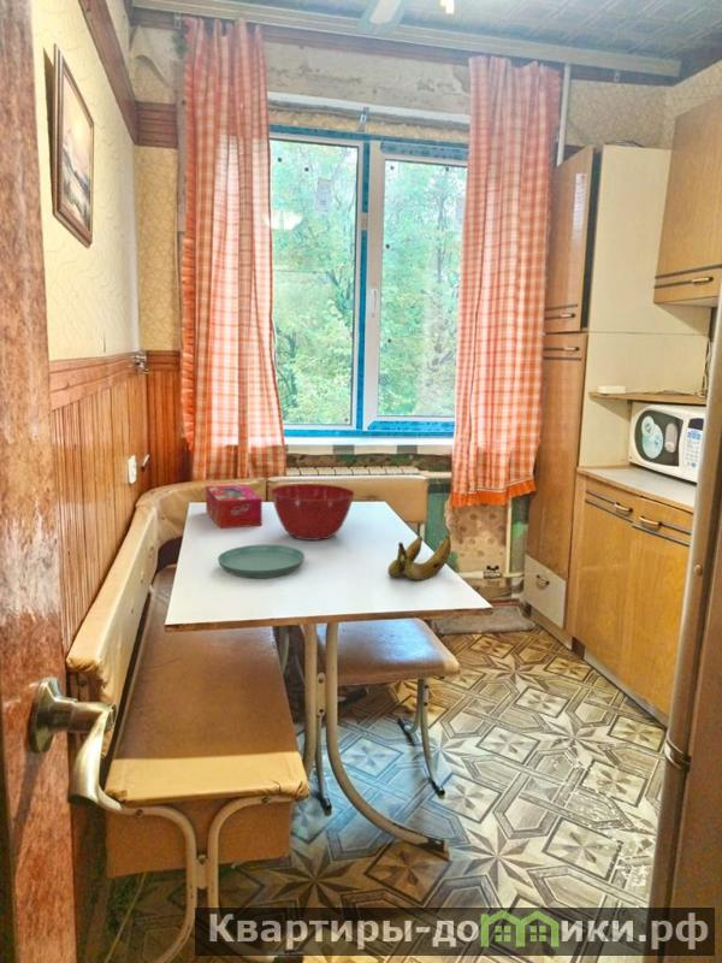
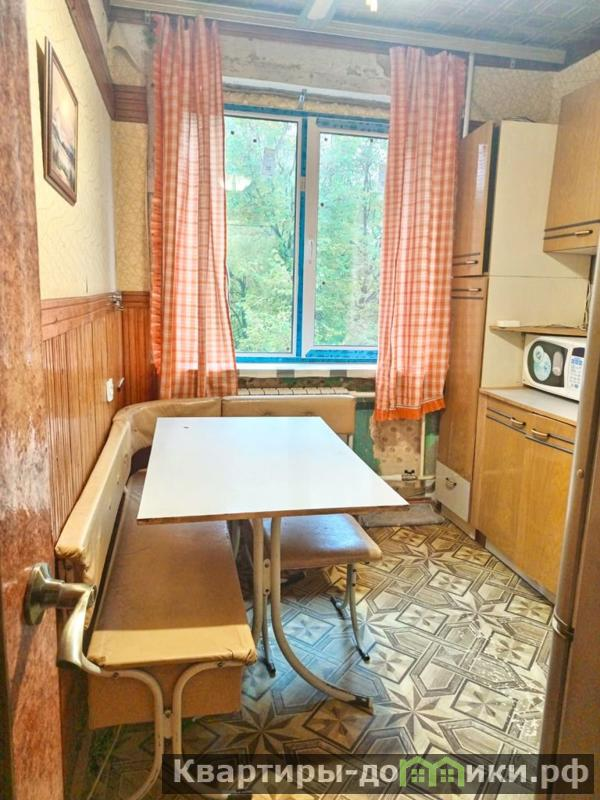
- mixing bowl (312, 513)
- banana (419, 553)
- tissue box (232, 504)
- saucer (261, 561)
